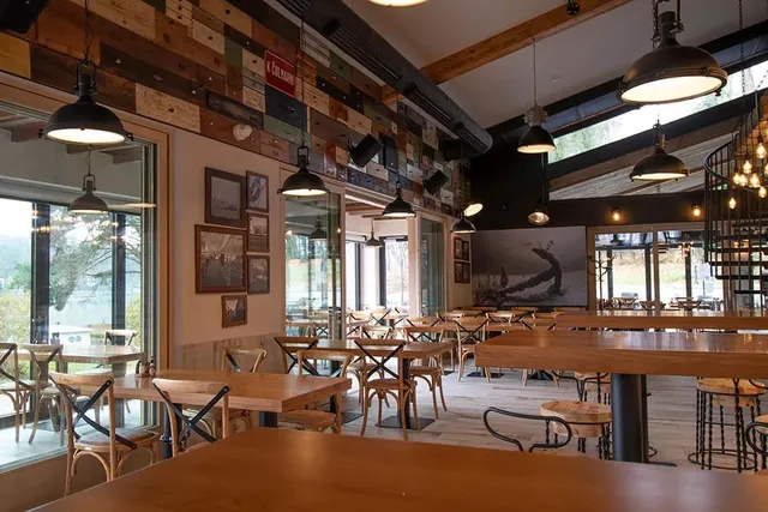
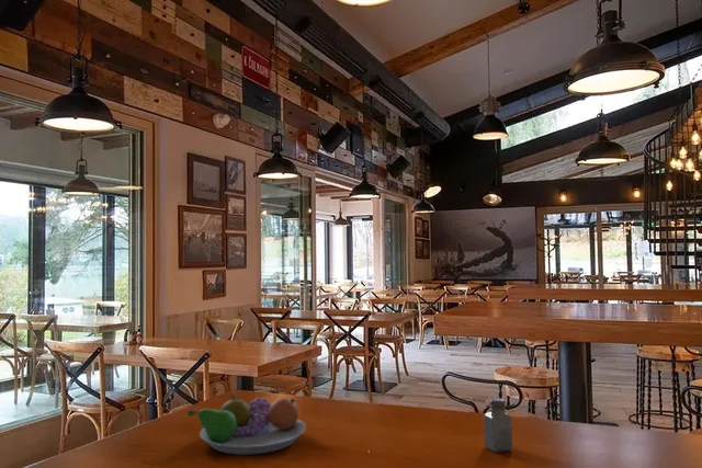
+ fruit bowl (249, 418)
+ saltshaker (497, 423)
